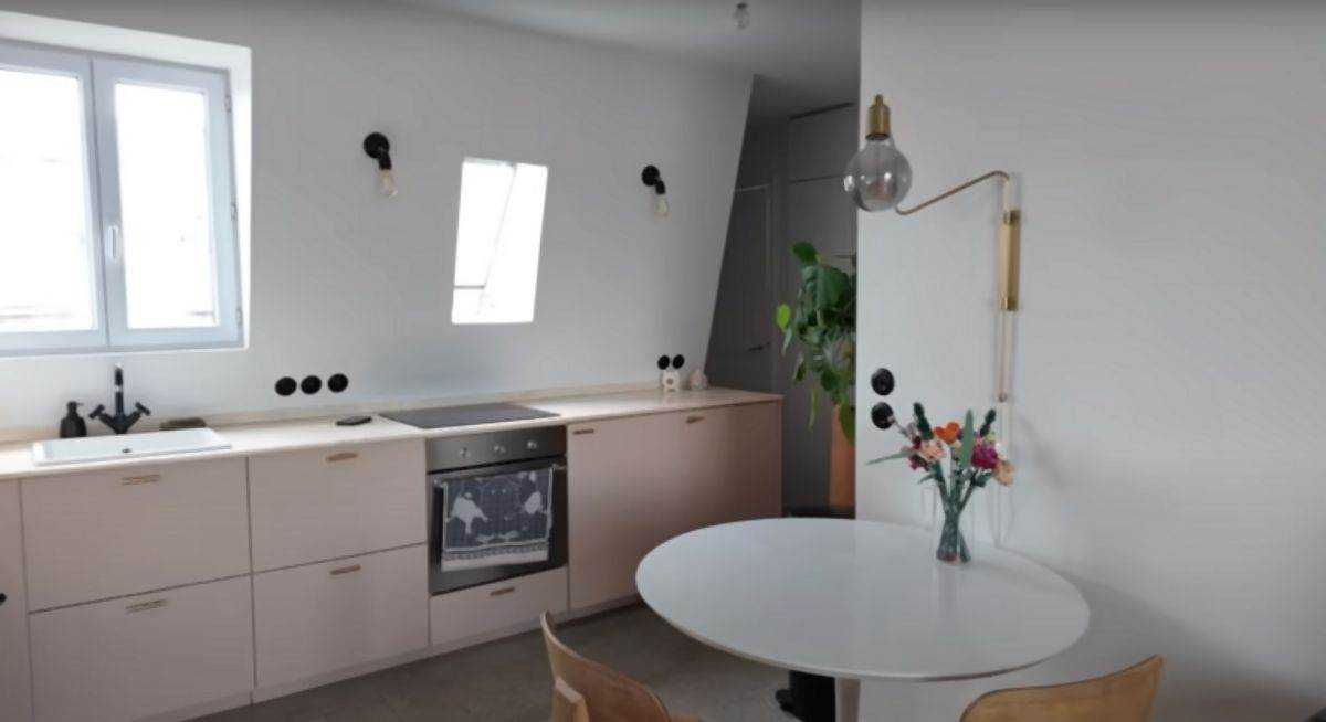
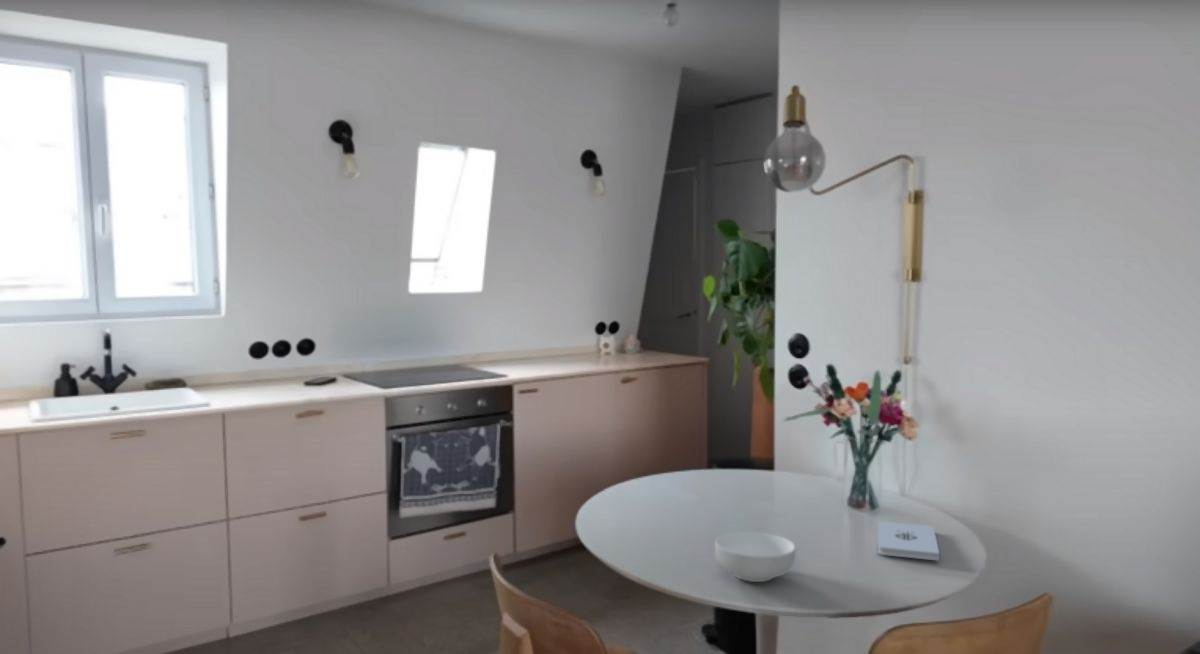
+ notepad (906, 539)
+ cereal bowl (754, 559)
